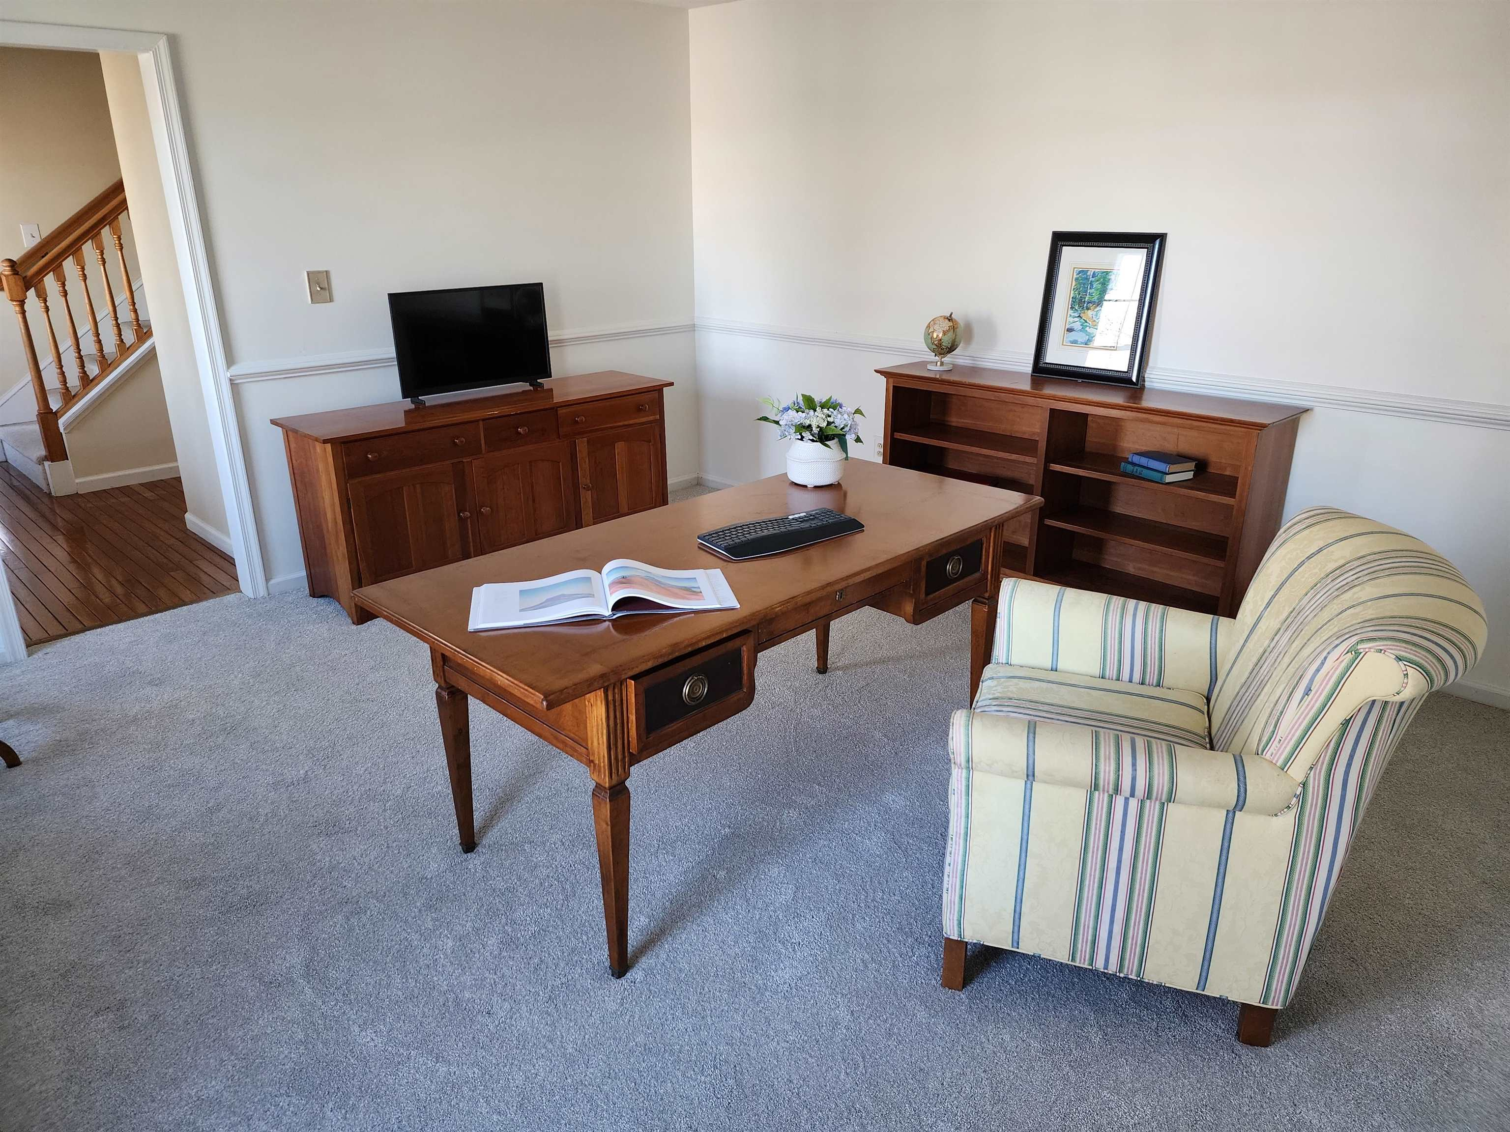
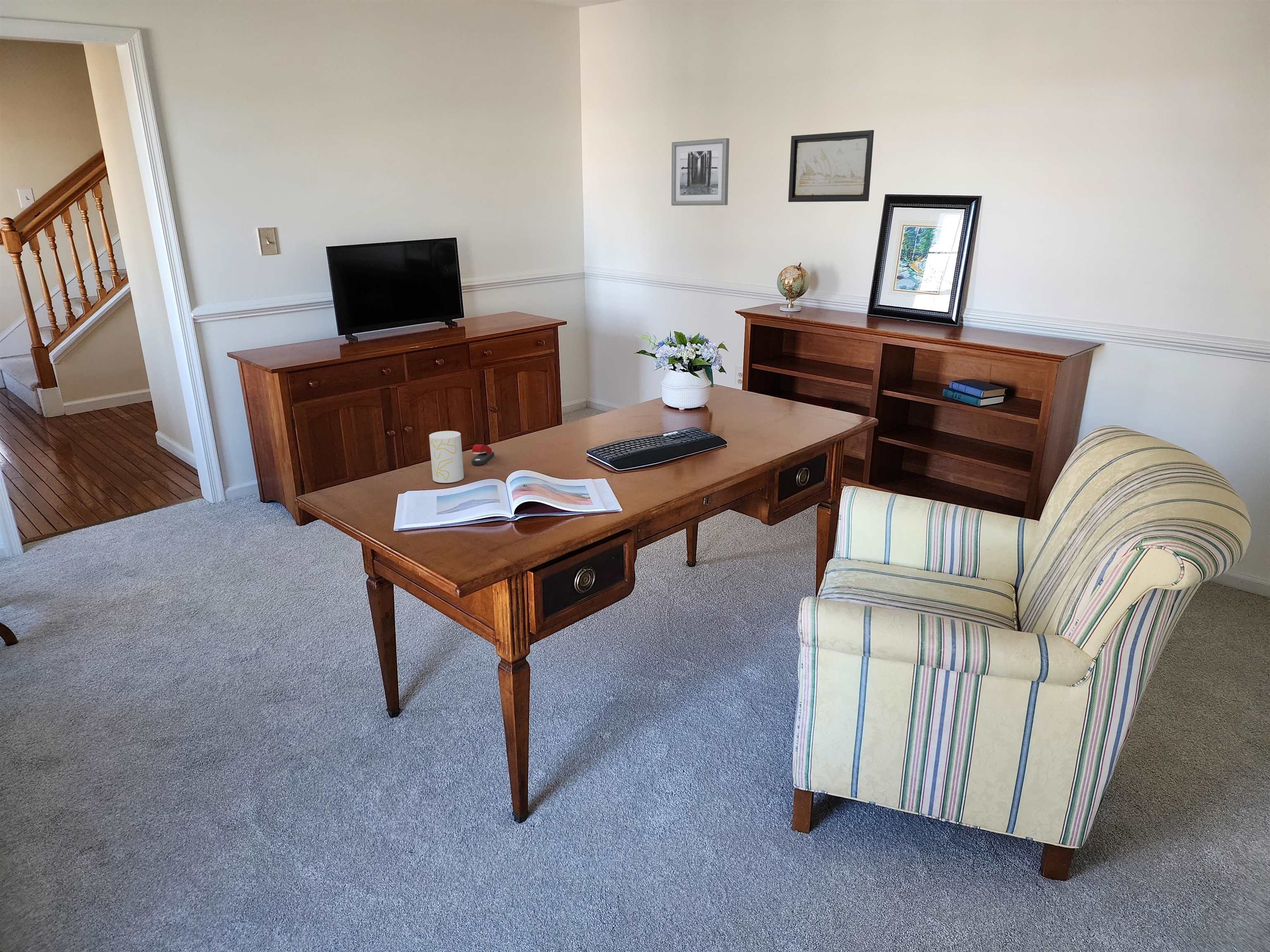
+ stapler (482, 451)
+ wall art (829, 168)
+ wall art (699, 173)
+ cup (446, 457)
